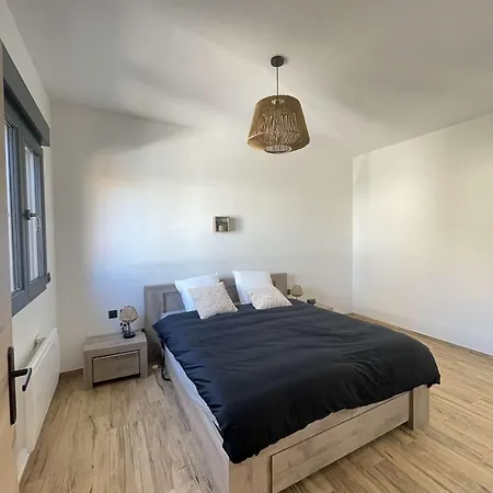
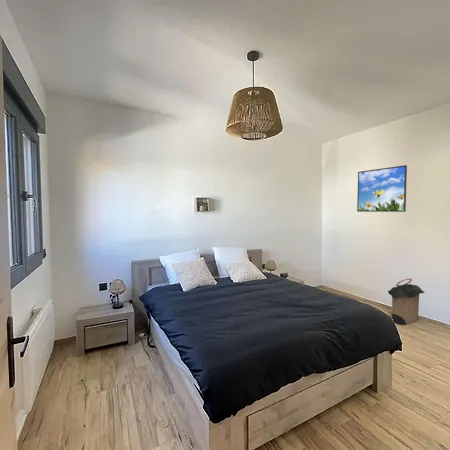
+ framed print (380, 190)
+ laundry hamper (405, 298)
